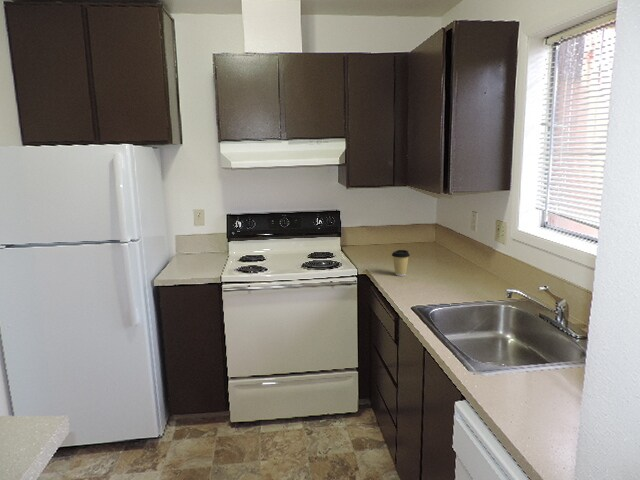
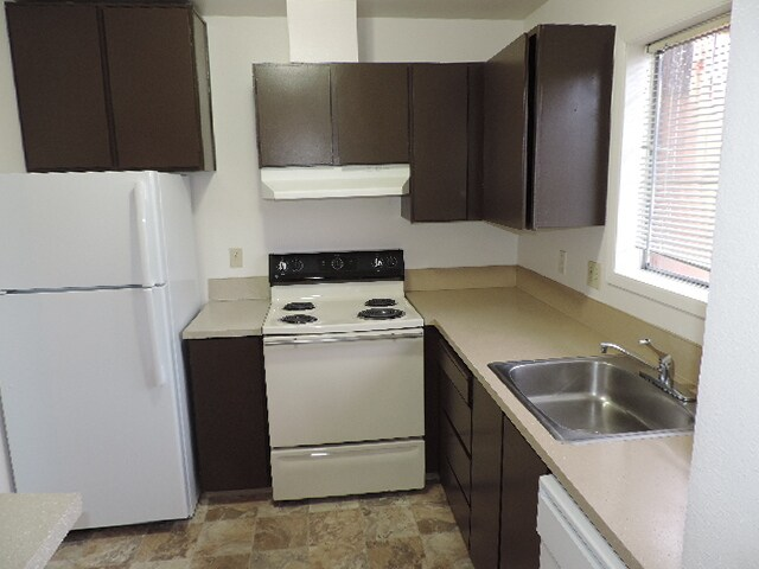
- coffee cup (400, 263)
